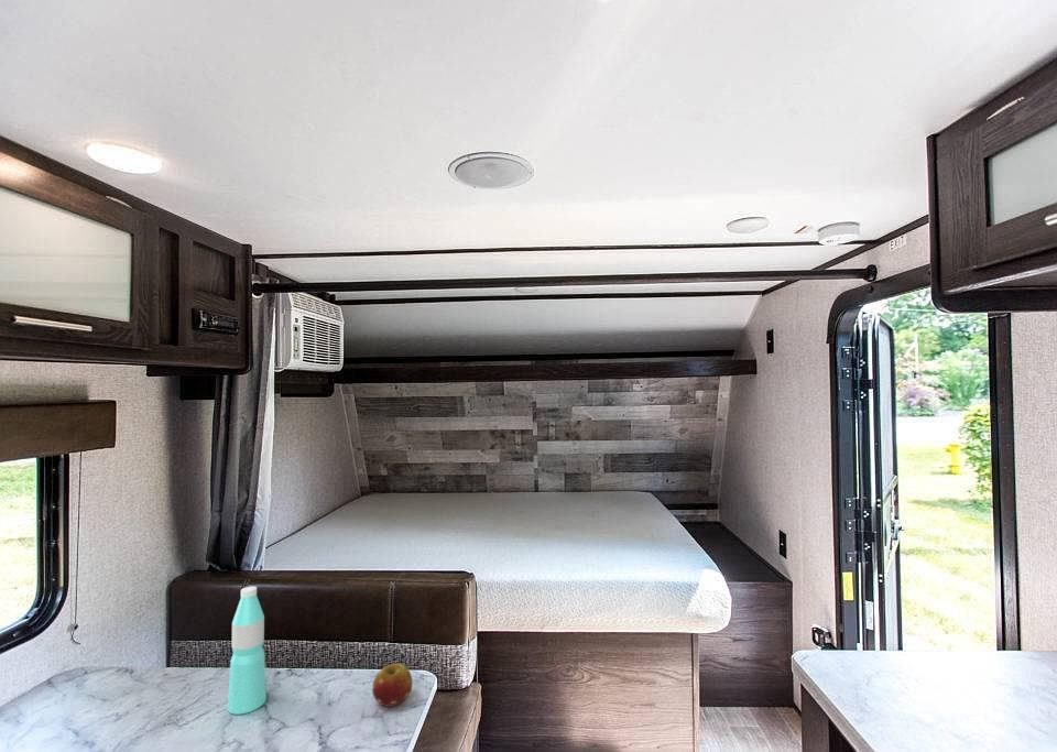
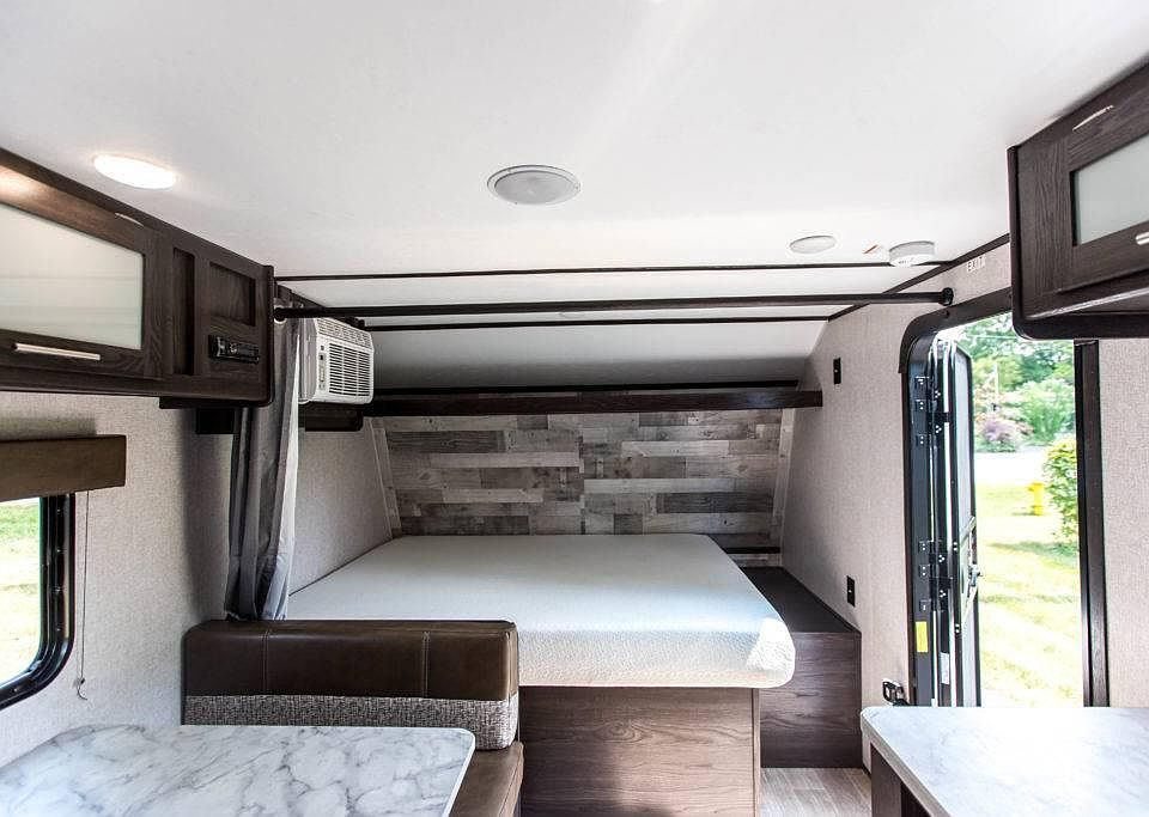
- water bottle (248, 645)
- fruit (392, 684)
